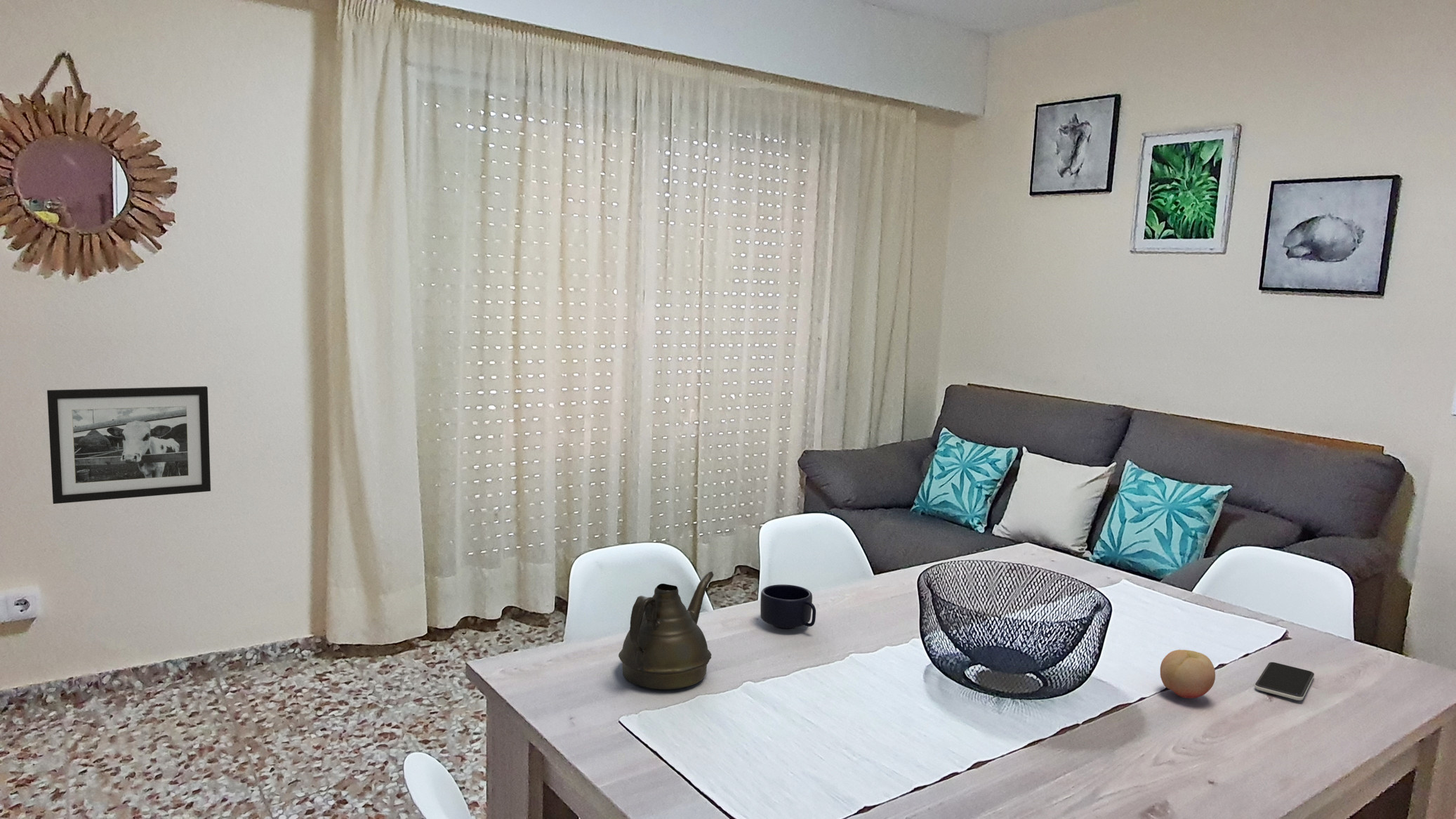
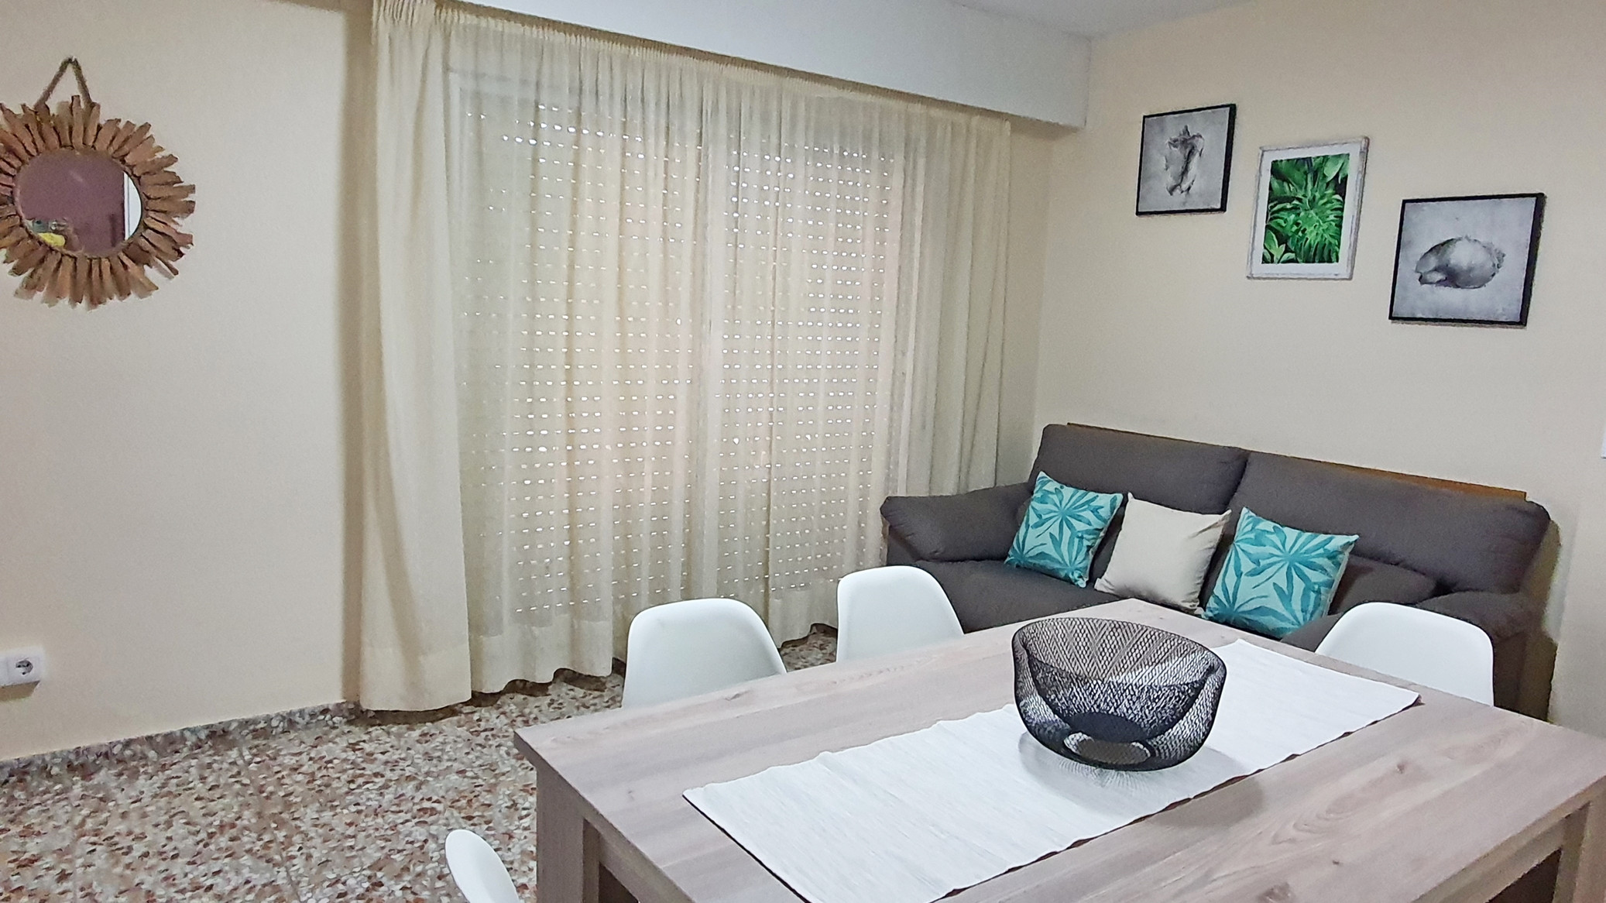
- mug (790, 610)
- fruit (1187, 674)
- picture frame (132, 443)
- teapot (676, 624)
- smartphone (1285, 680)
